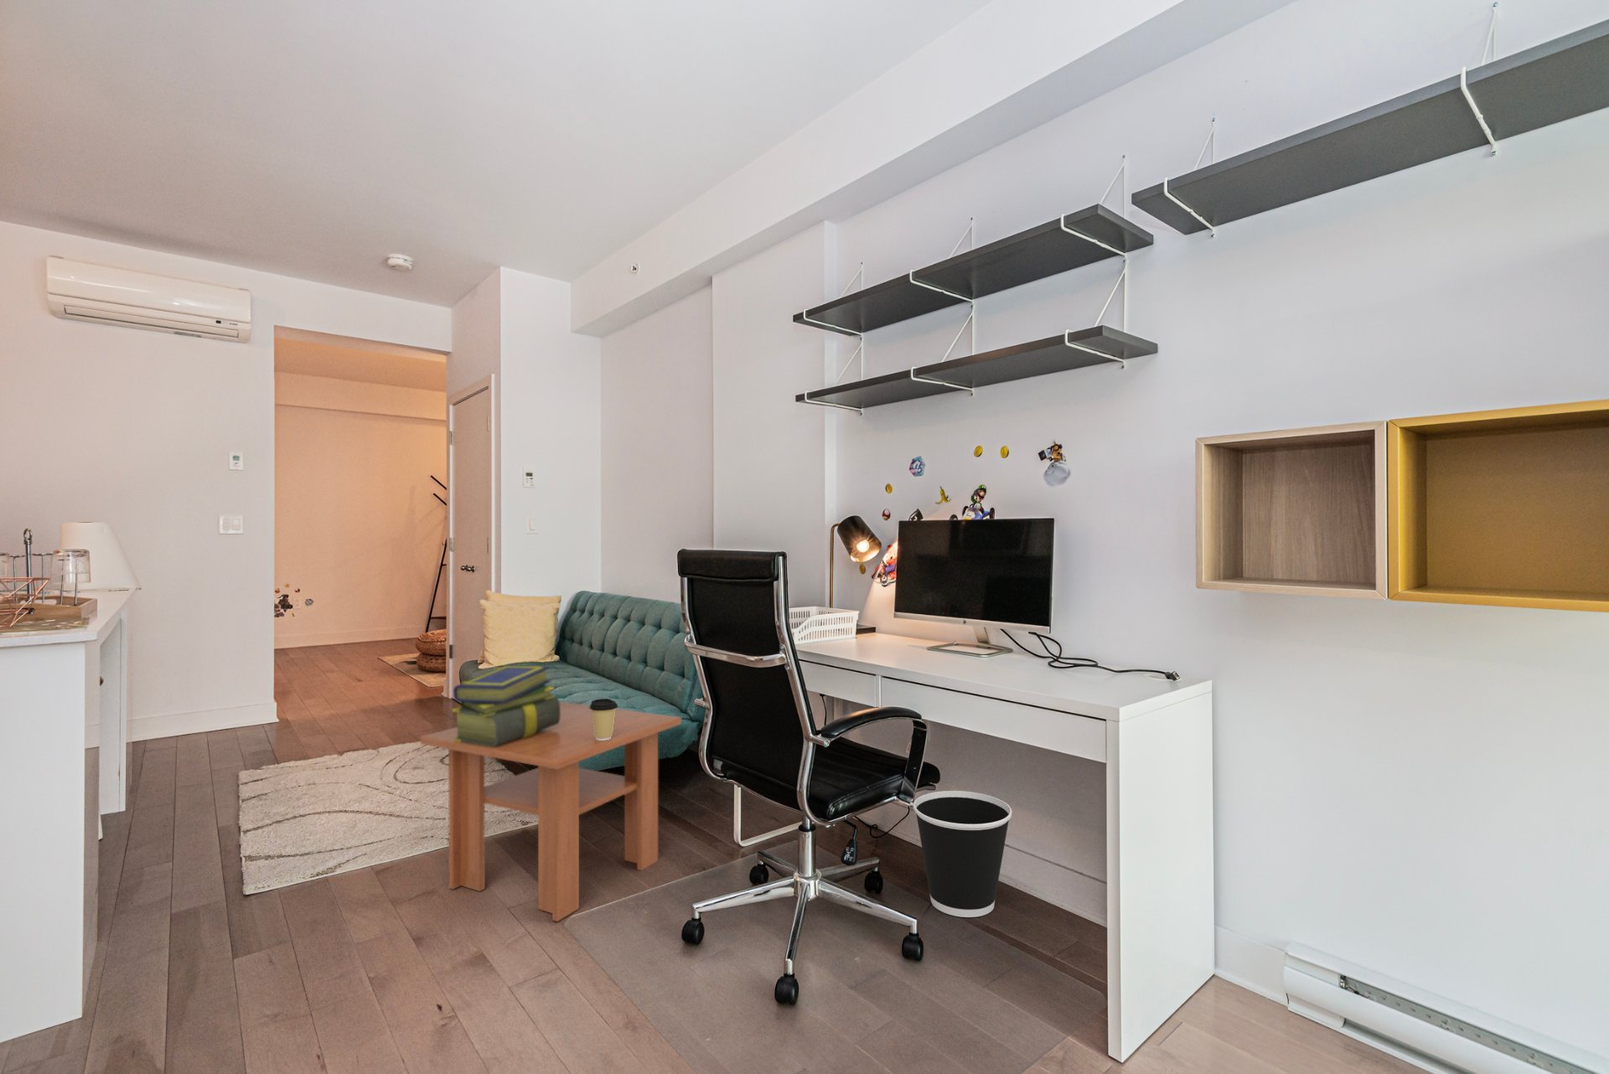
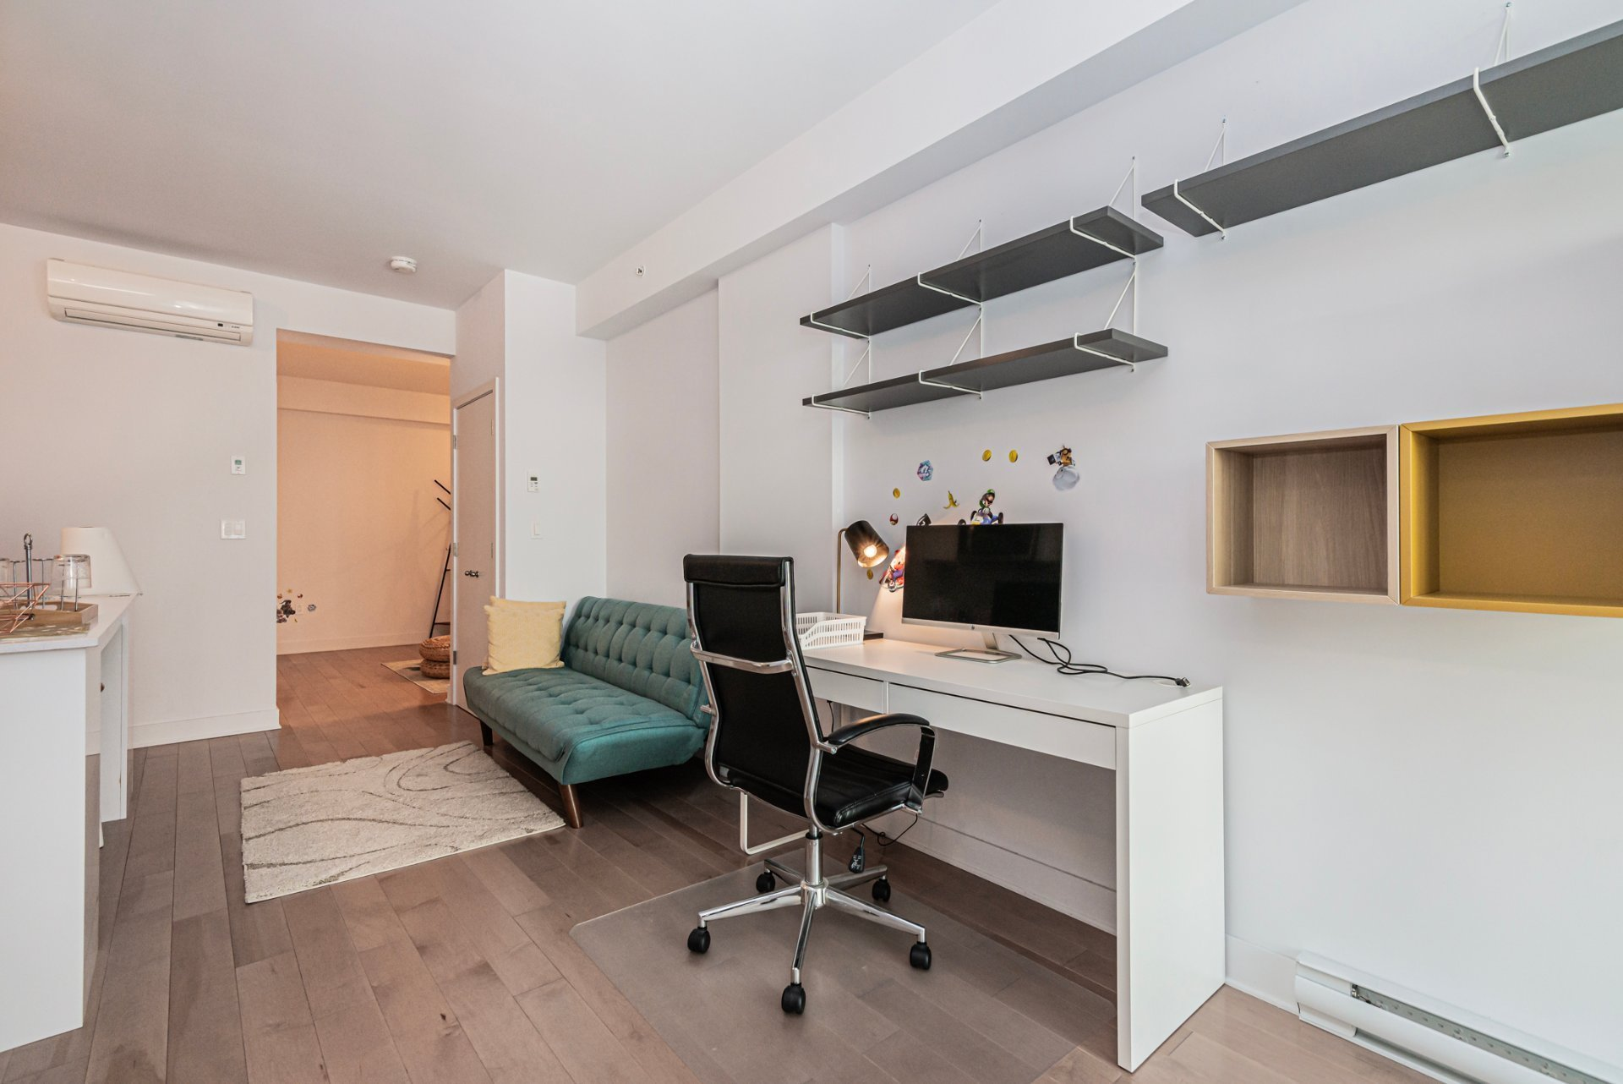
- stack of books (506, 702)
- wastebasket (962, 853)
- coffee table (558, 800)
- coffee cup (603, 719)
